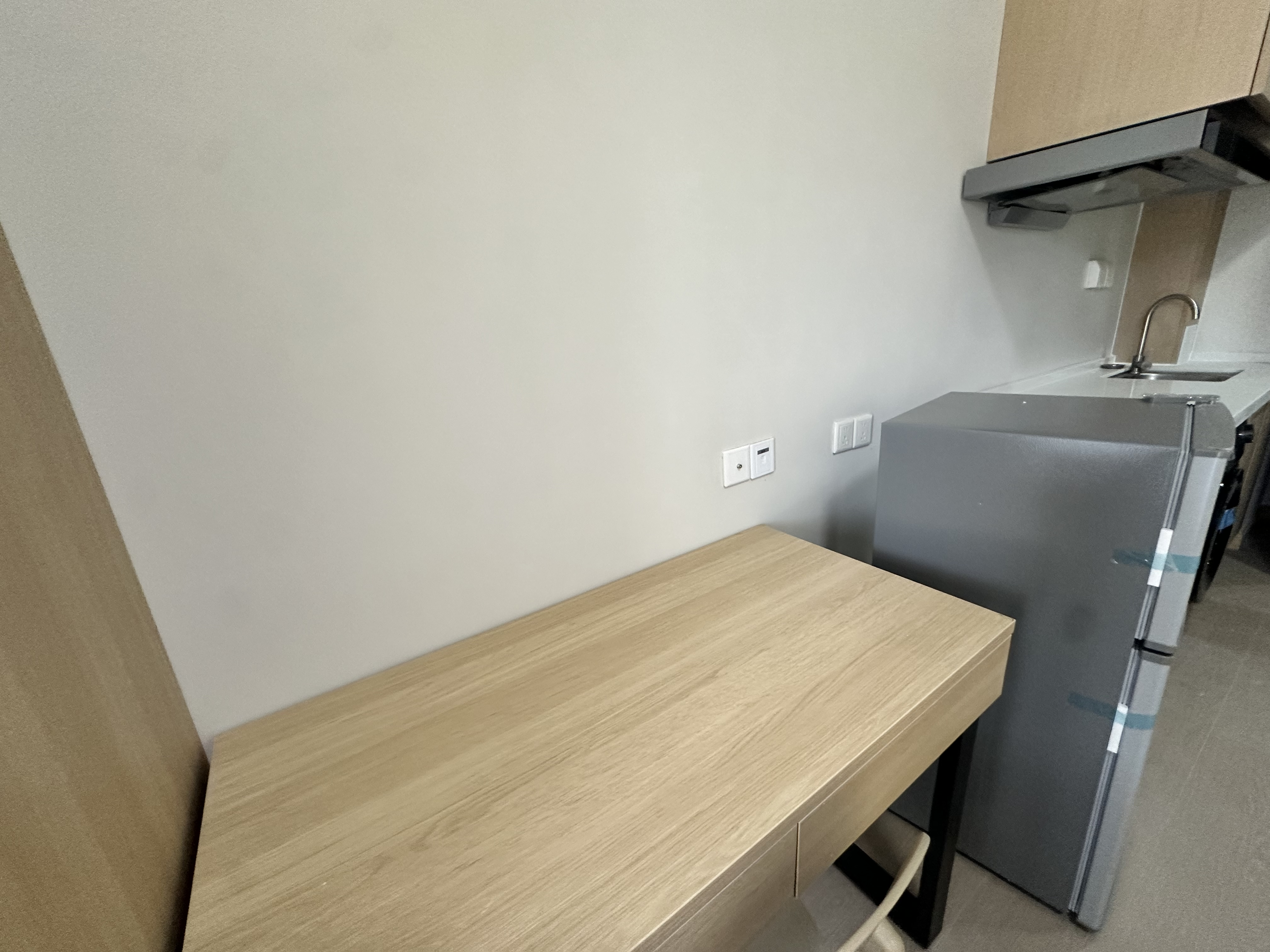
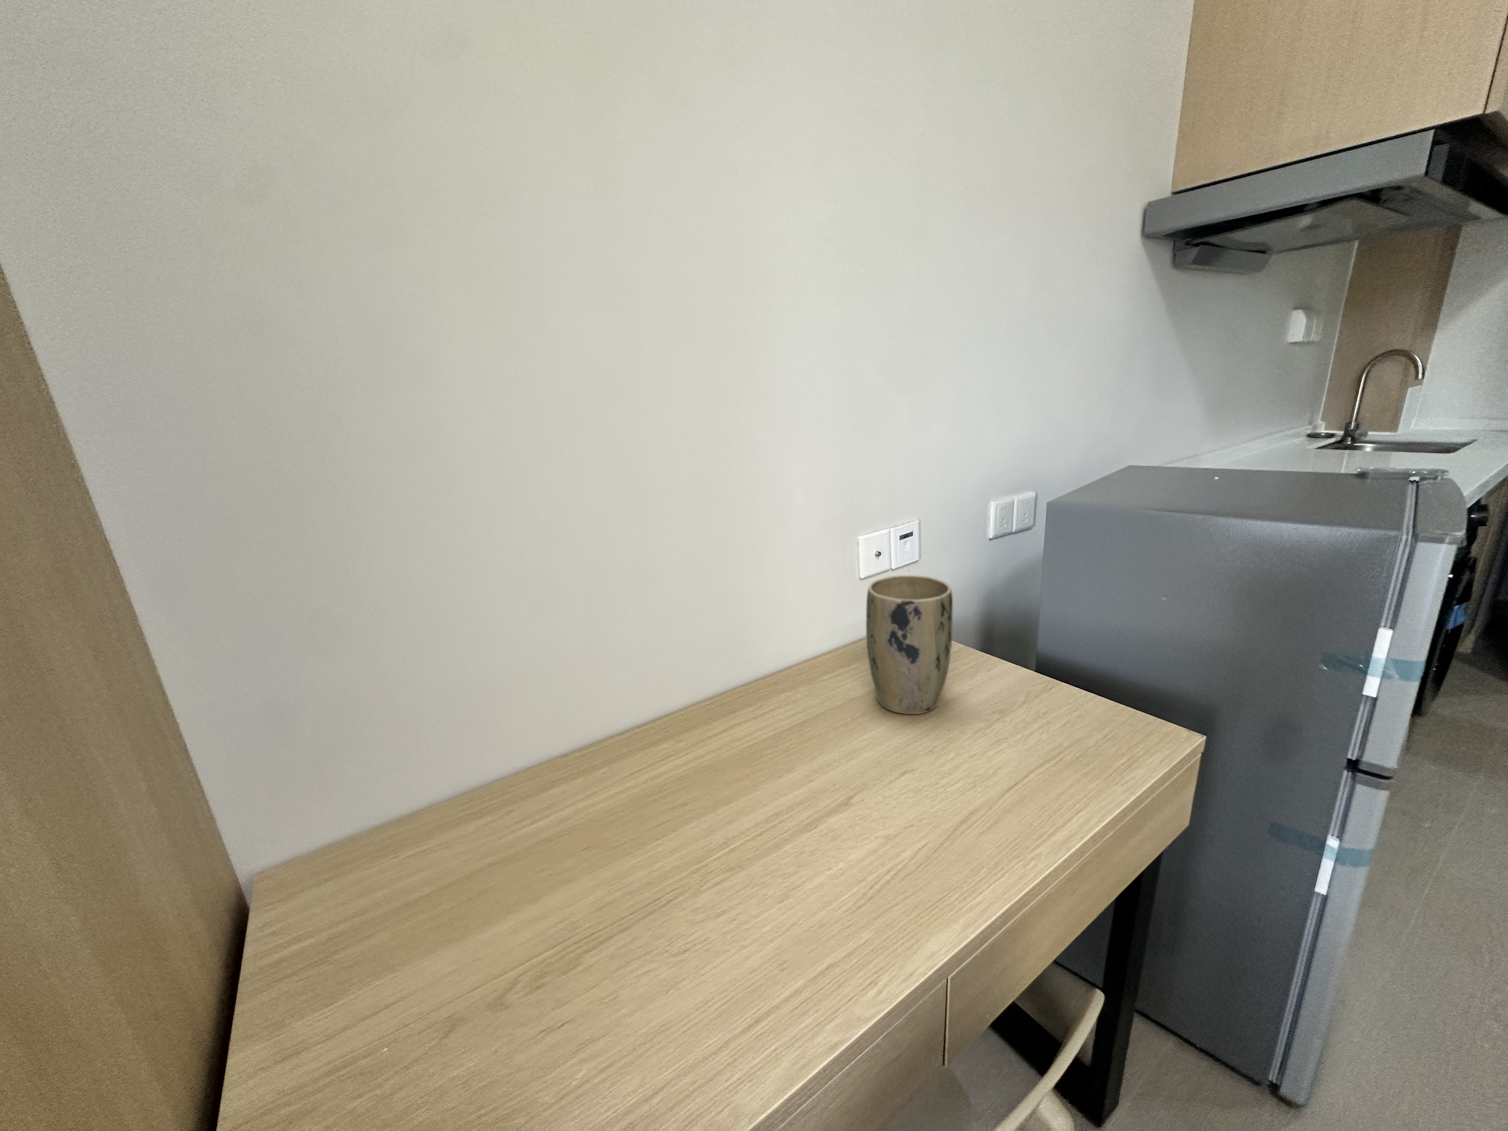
+ plant pot (908, 645)
